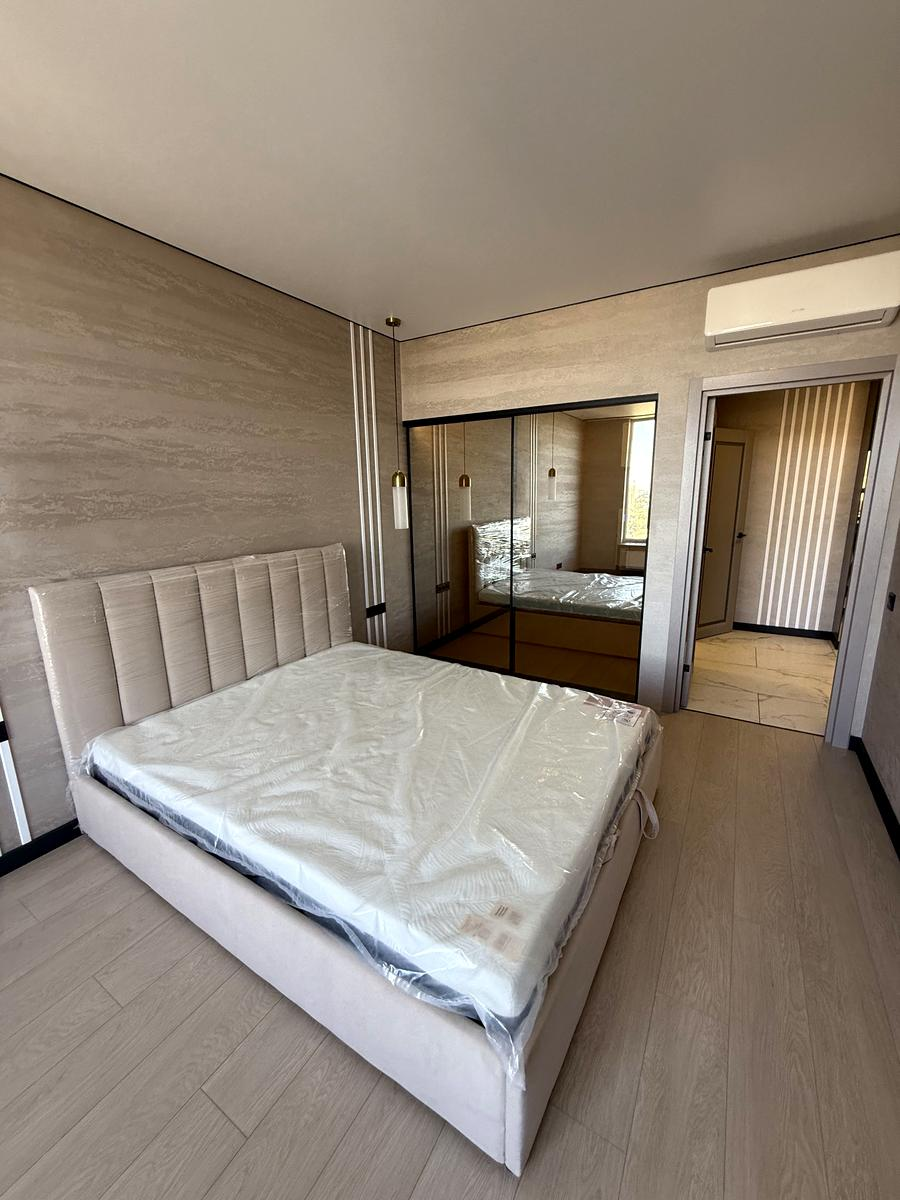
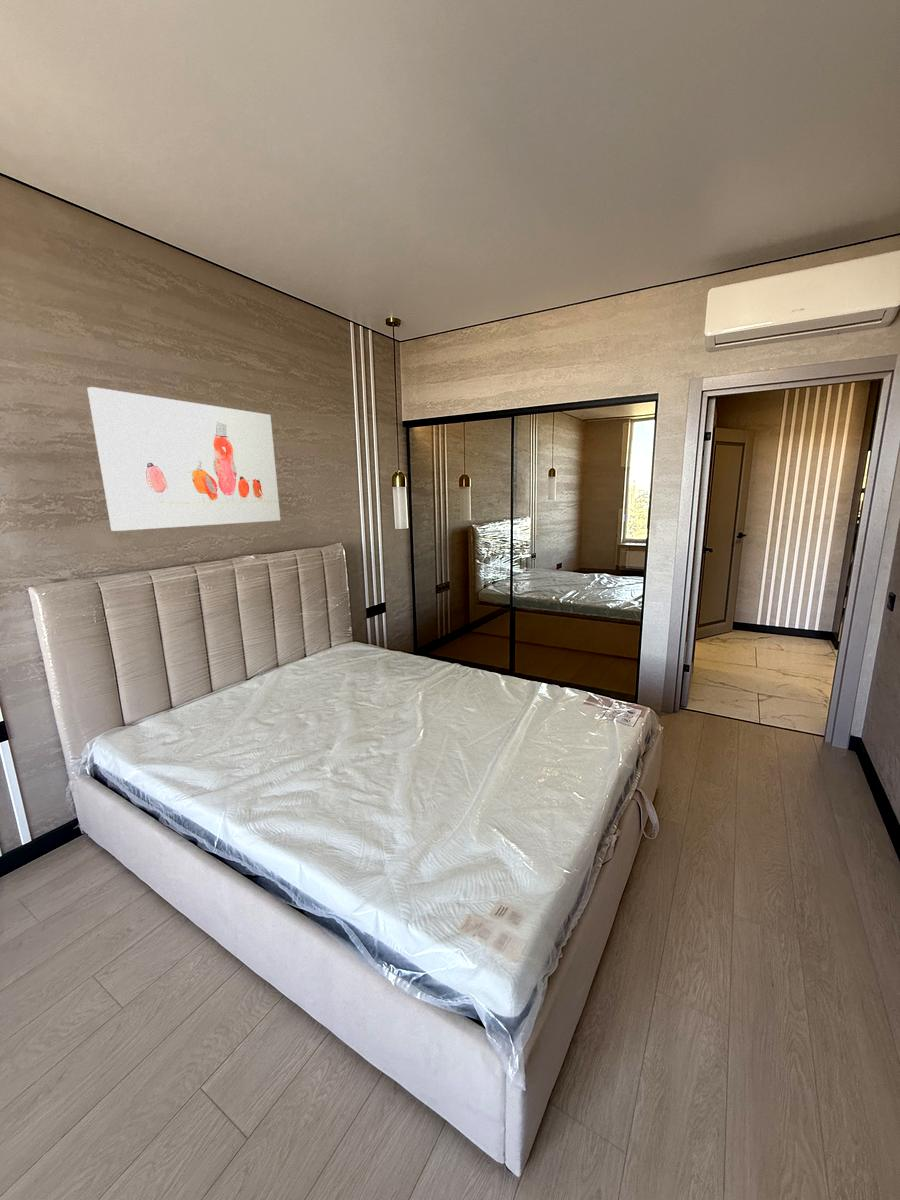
+ wall art (200, 465)
